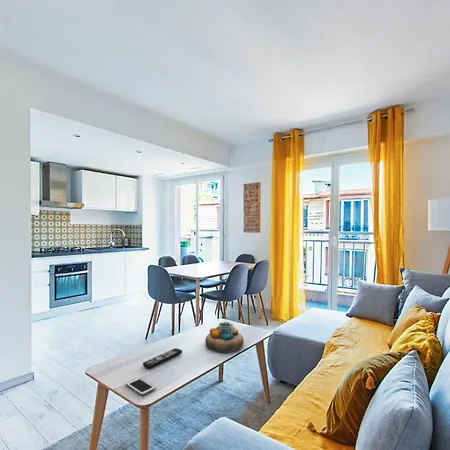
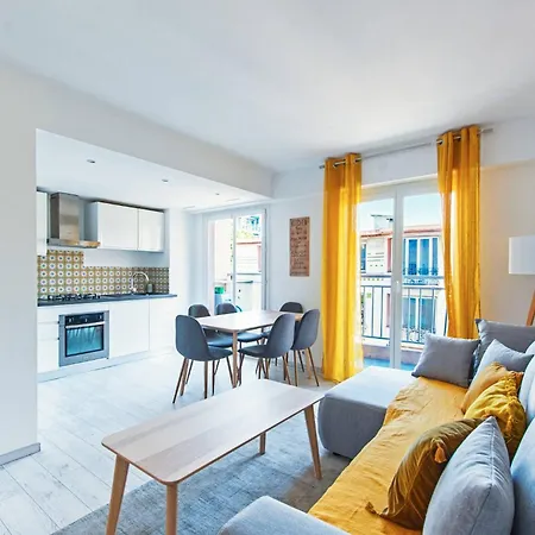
- cell phone (140, 386)
- remote control (163, 358)
- decorative bowl (224, 333)
